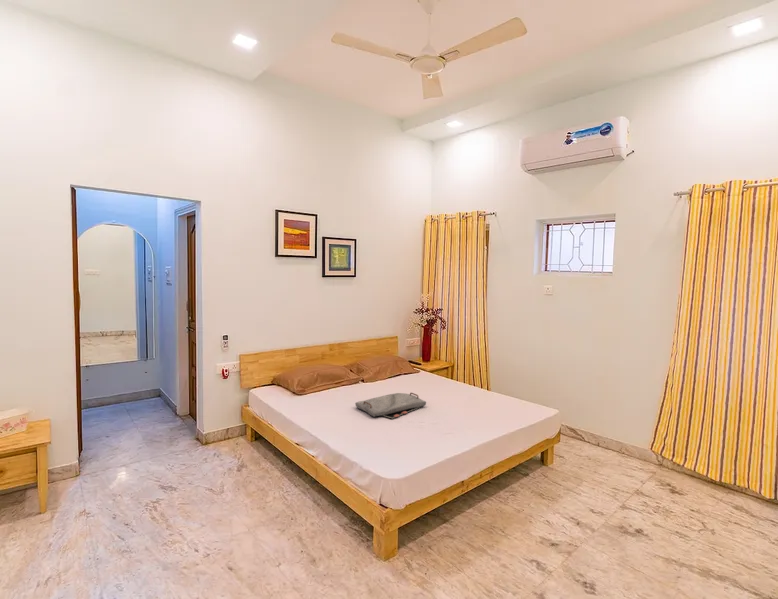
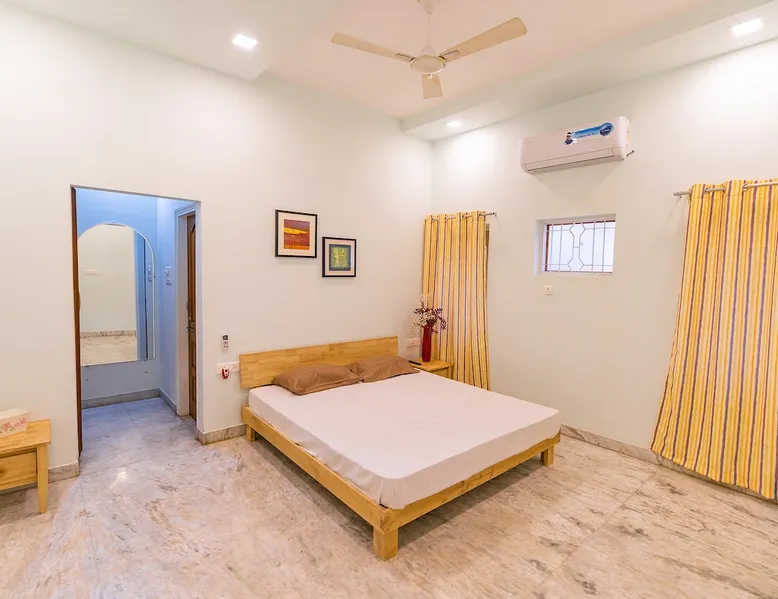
- serving tray (393, 403)
